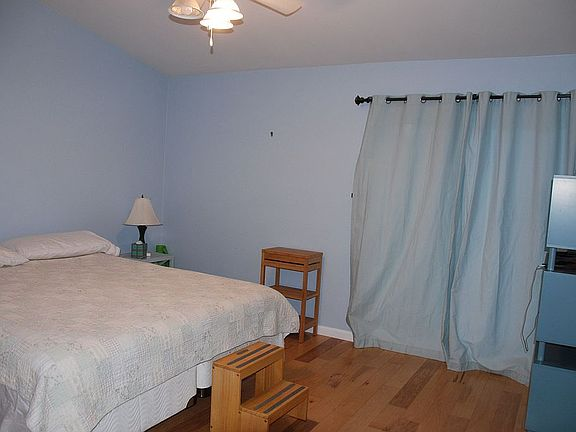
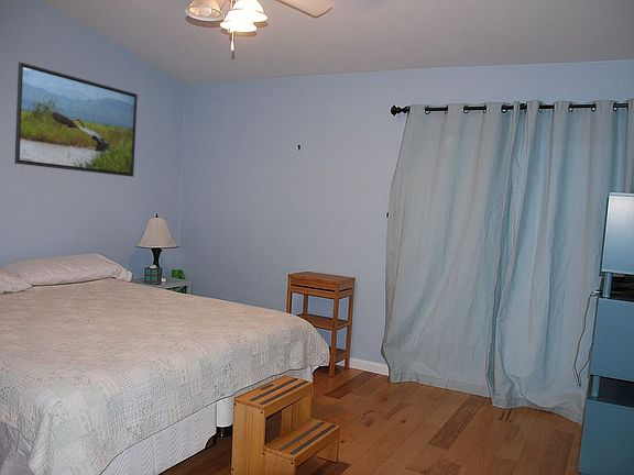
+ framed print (81, 125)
